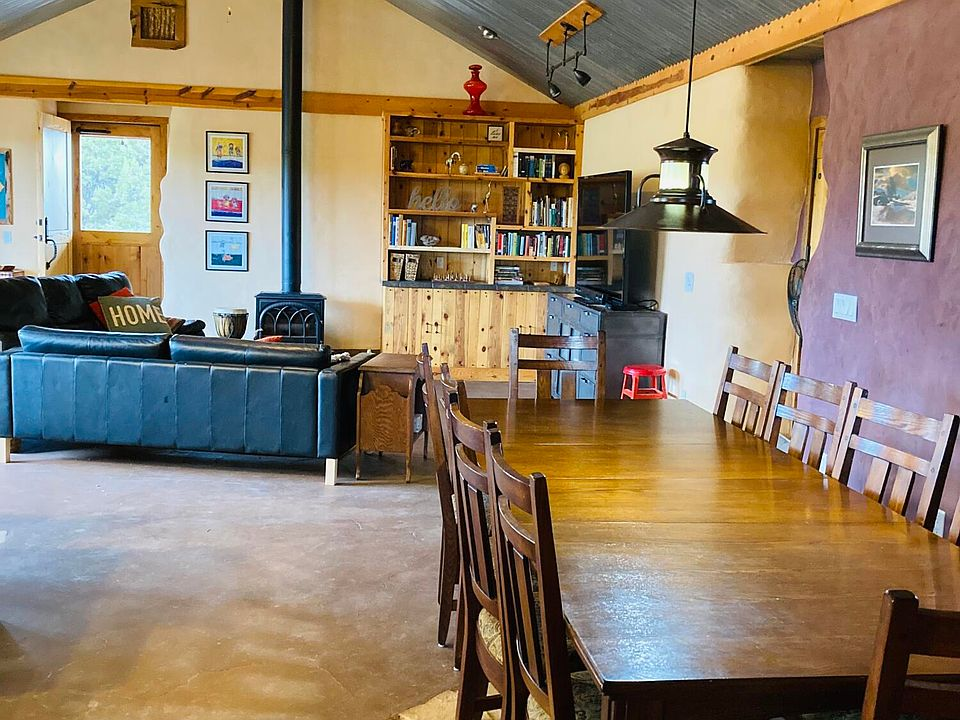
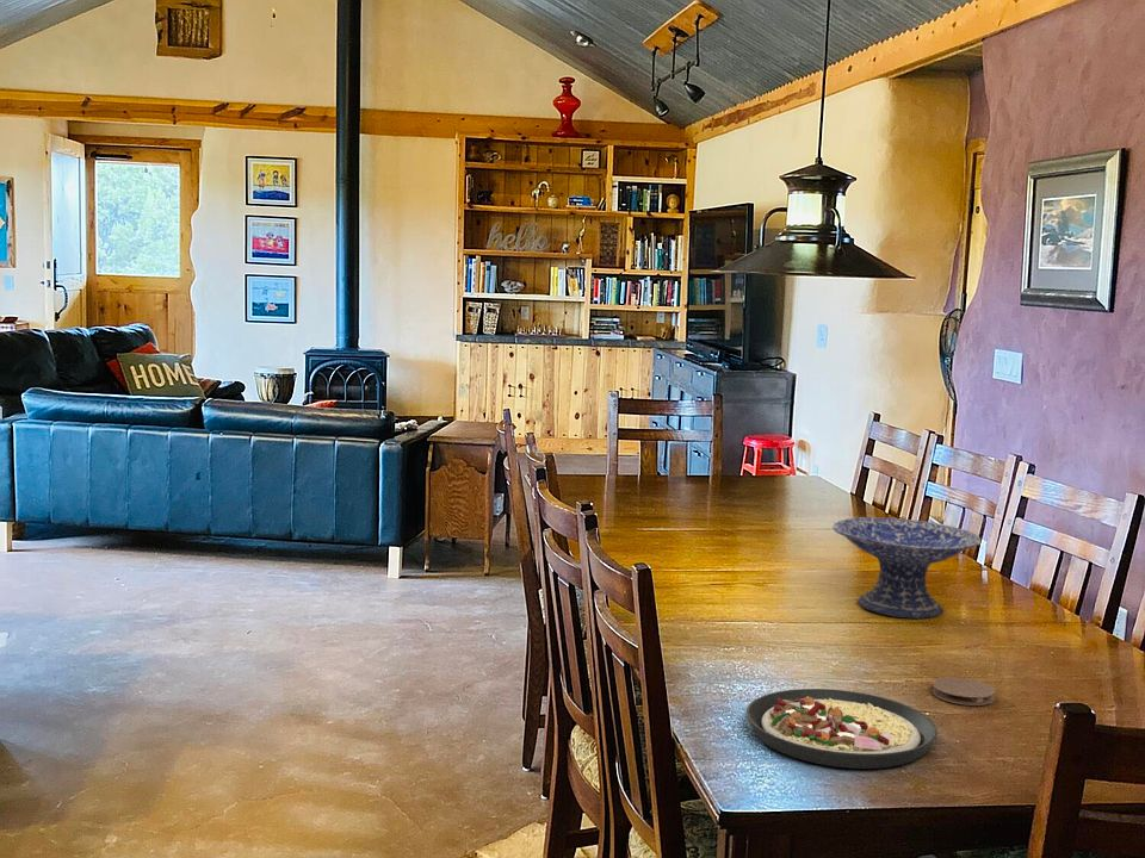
+ decorative bowl (903, 568)
+ coaster (963, 690)
+ plate (840, 722)
